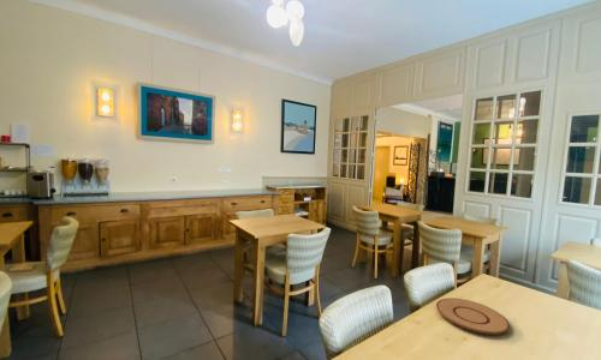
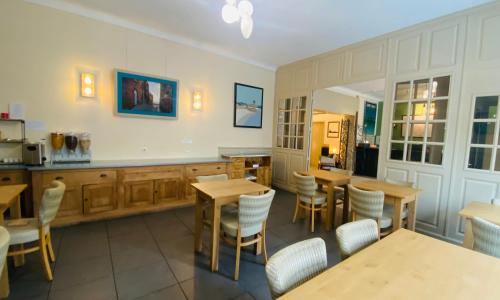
- plate (470, 314)
